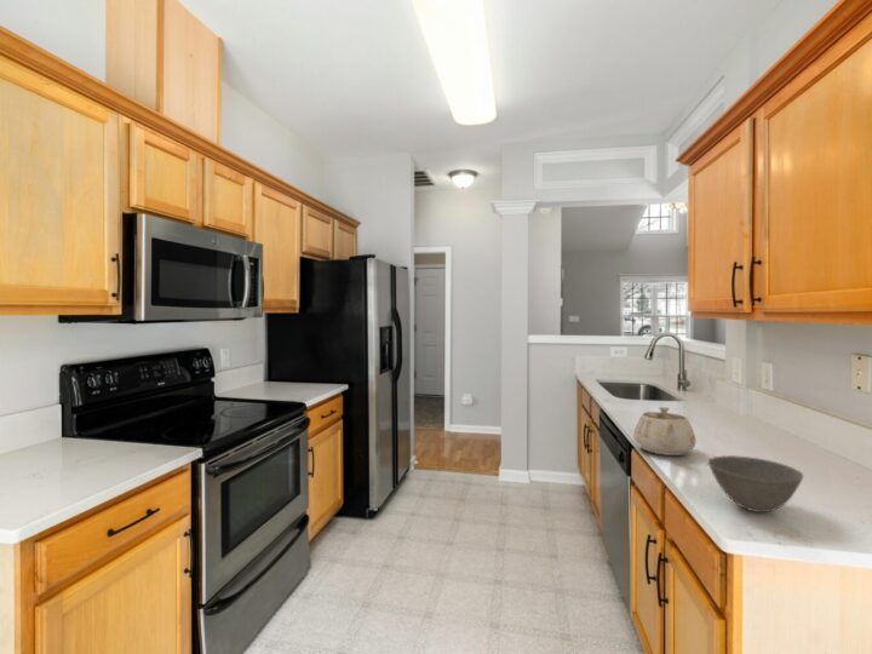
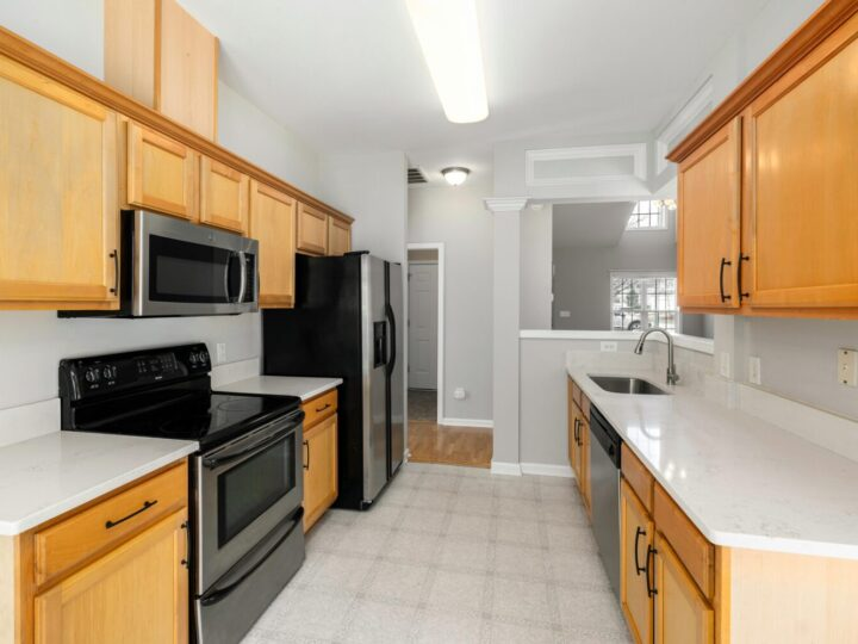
- teapot (664, 429)
- bowl (752, 487)
